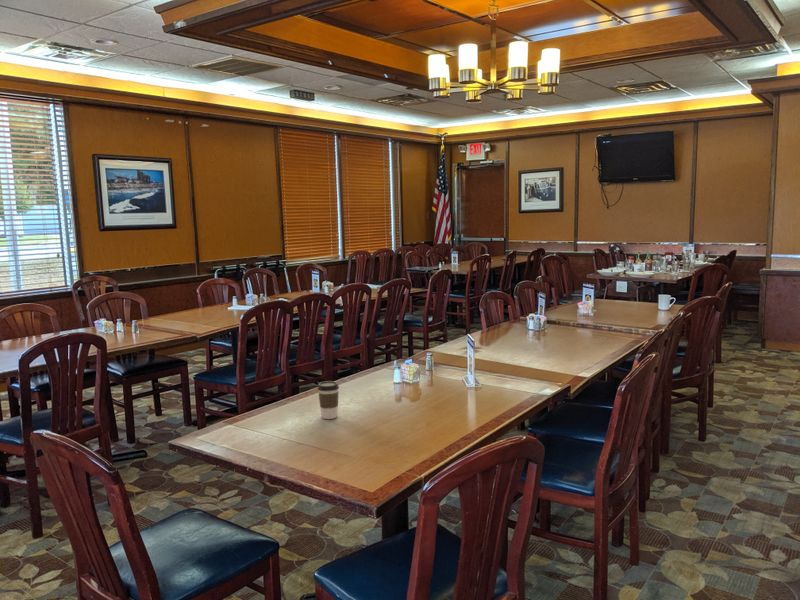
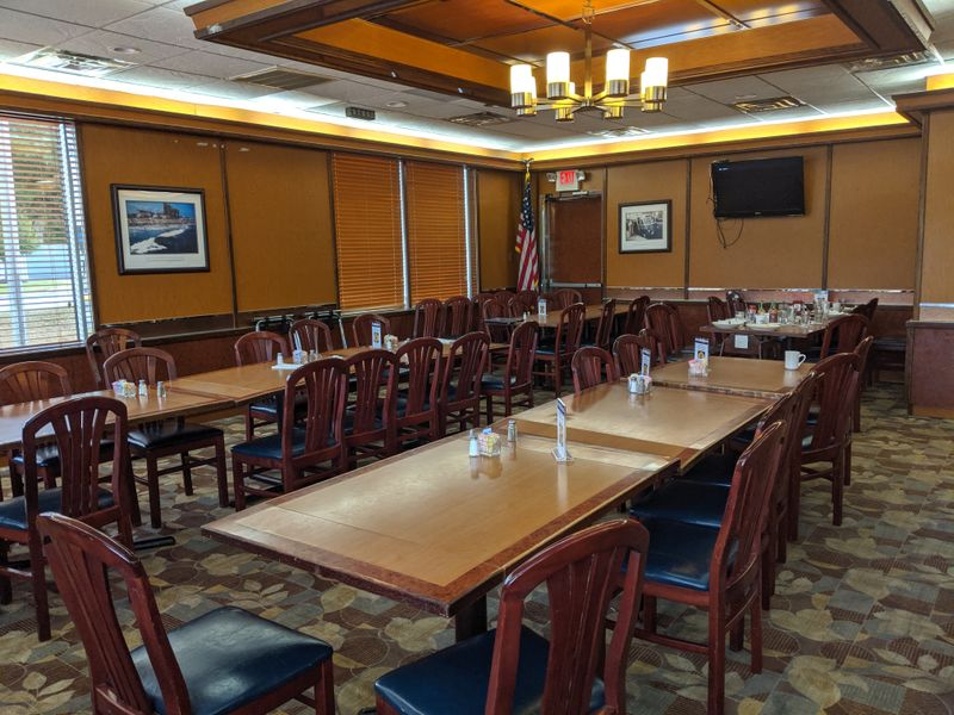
- coffee cup (328, 400)
